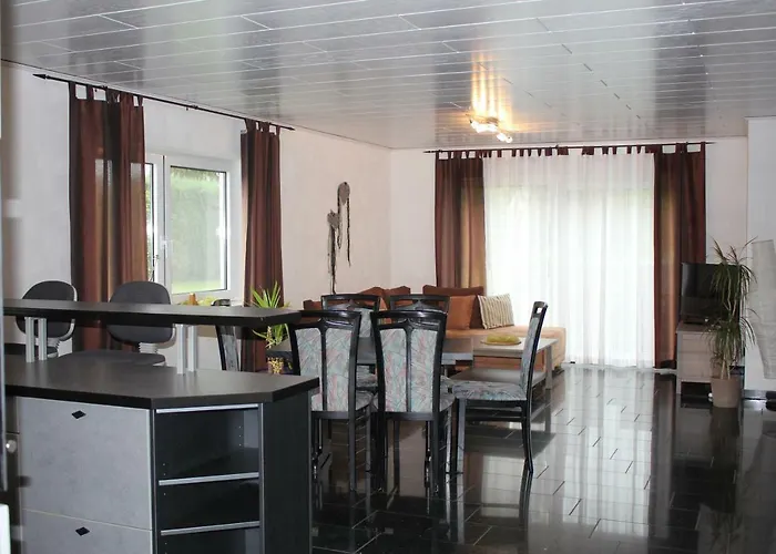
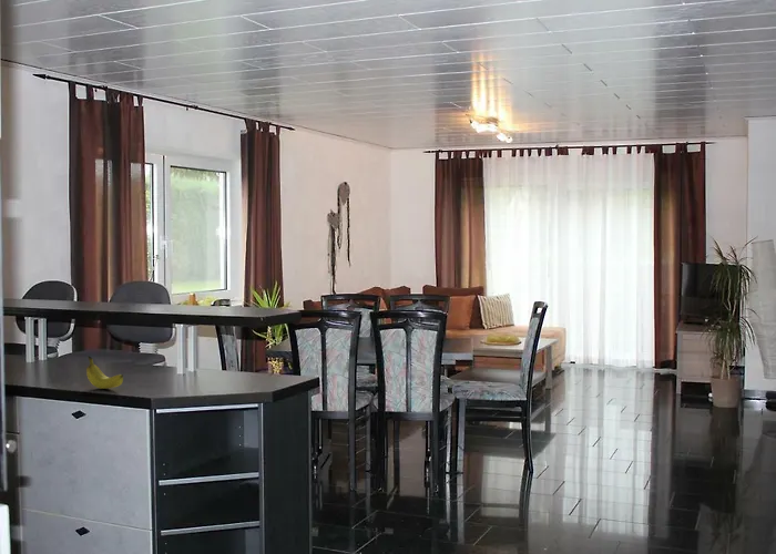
+ fruit (104, 375)
